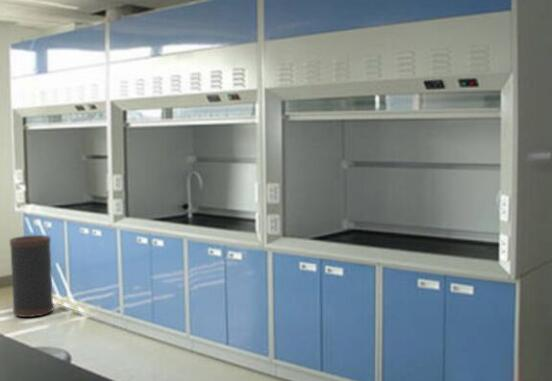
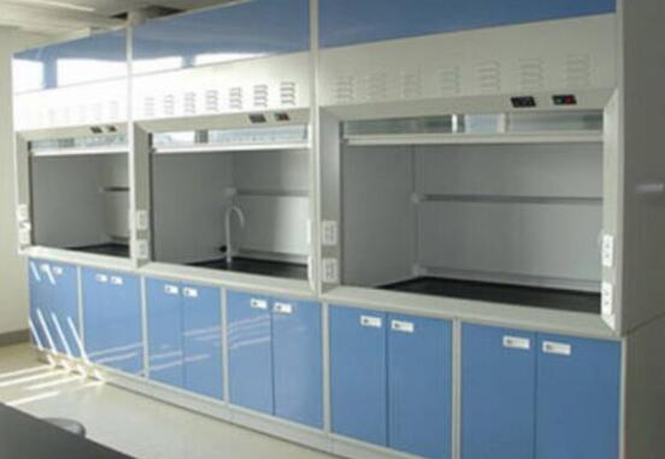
- trash can (31, 275)
